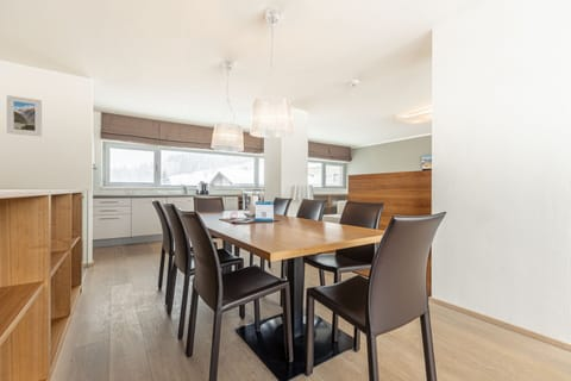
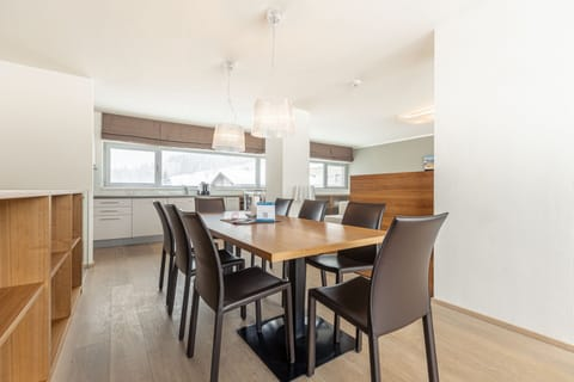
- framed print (24, 115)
